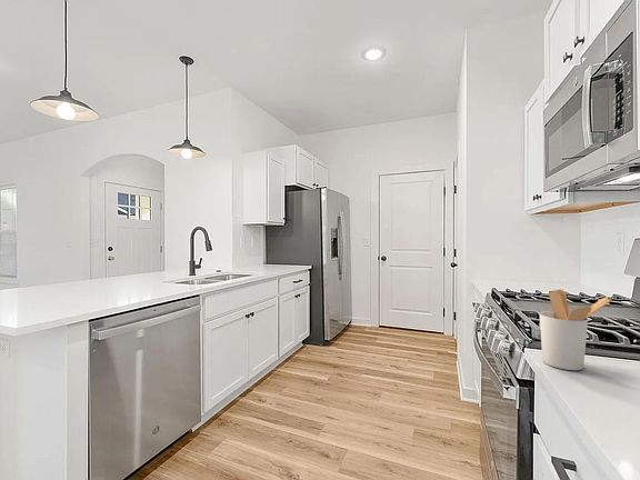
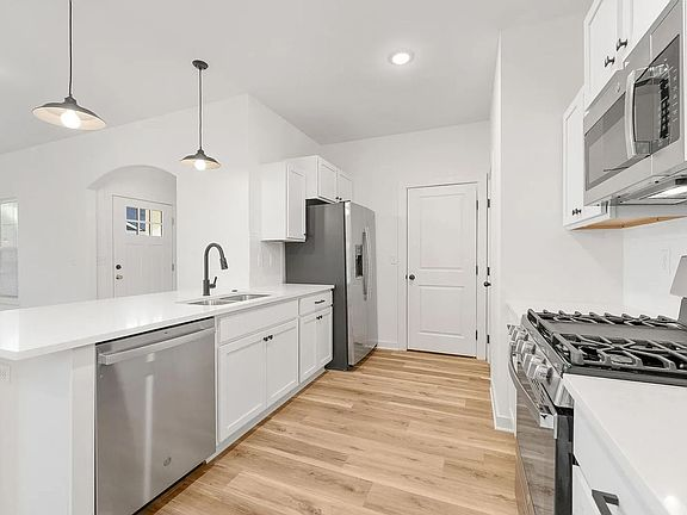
- utensil holder (574, 329)
